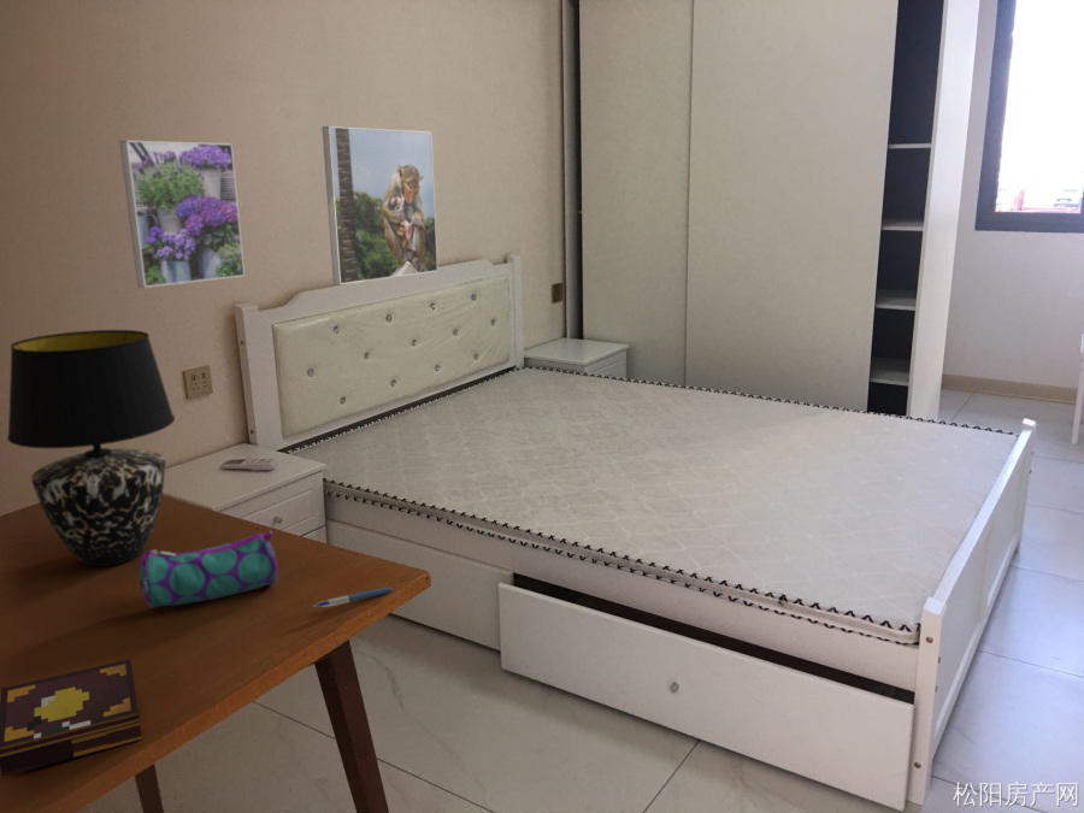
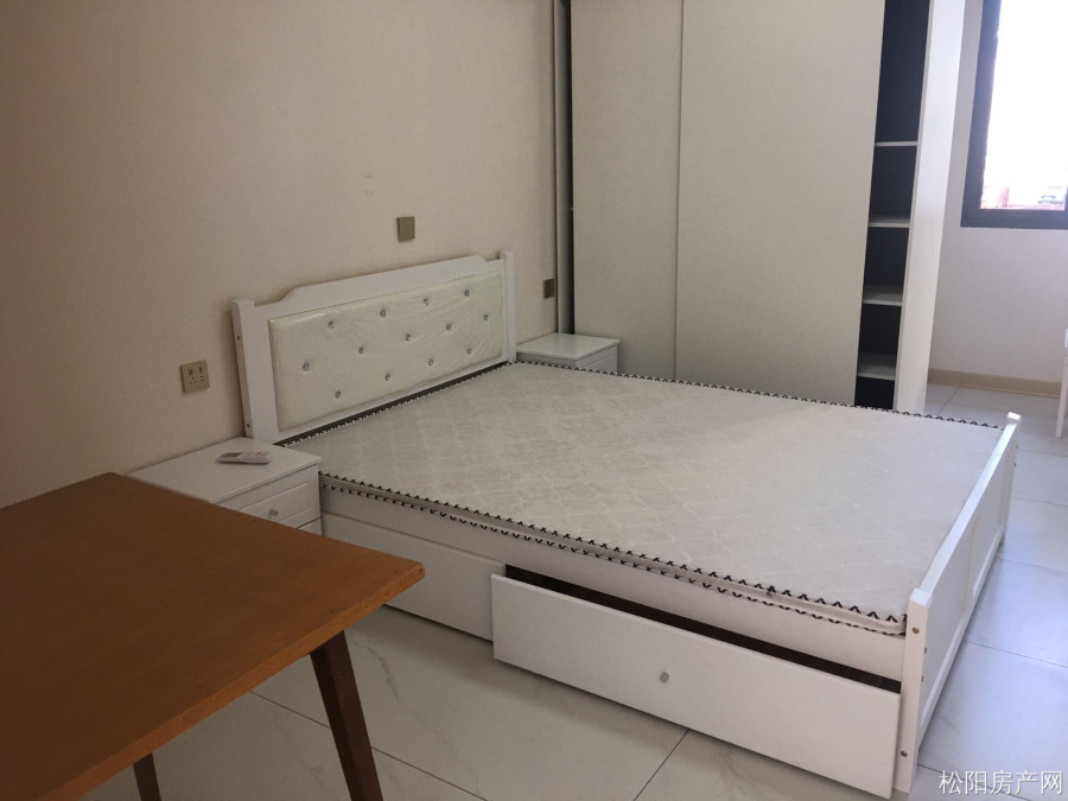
- table lamp (96, 450)
- pen (355, 597)
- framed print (185, 212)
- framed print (384, 205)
- book (70, 713)
- pencil case (208, 568)
